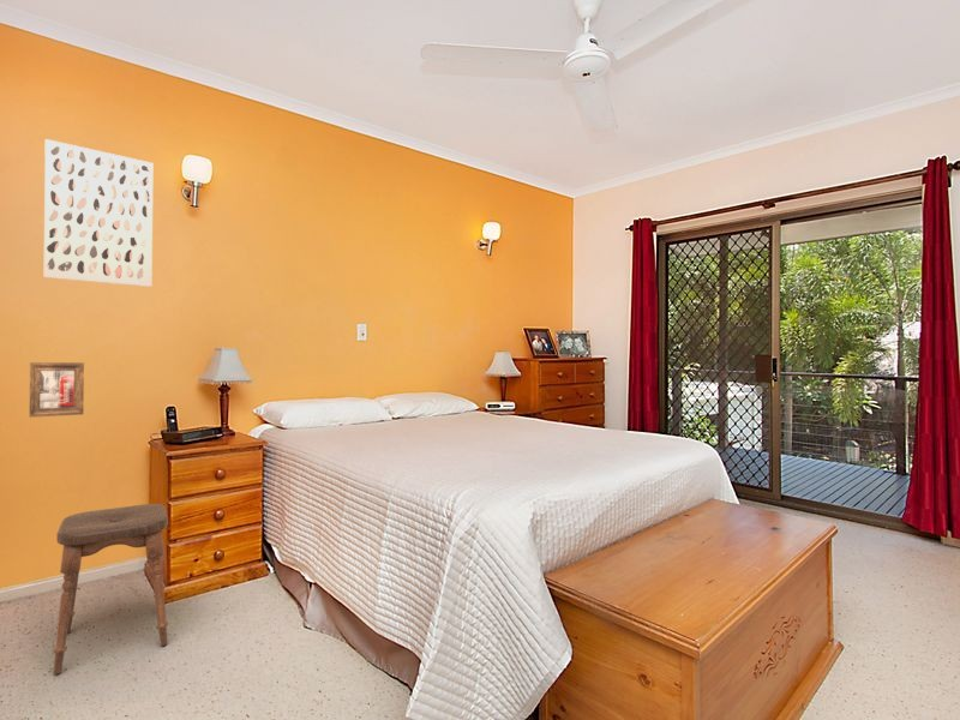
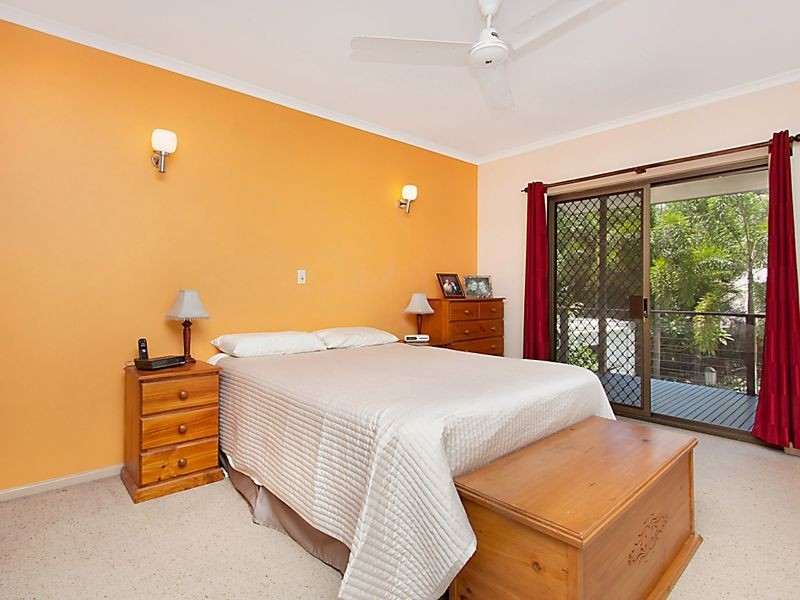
- stool (96, 552)
- picture frame (56, 389)
- wall art (101, 217)
